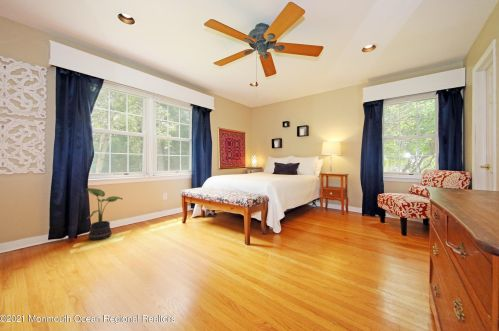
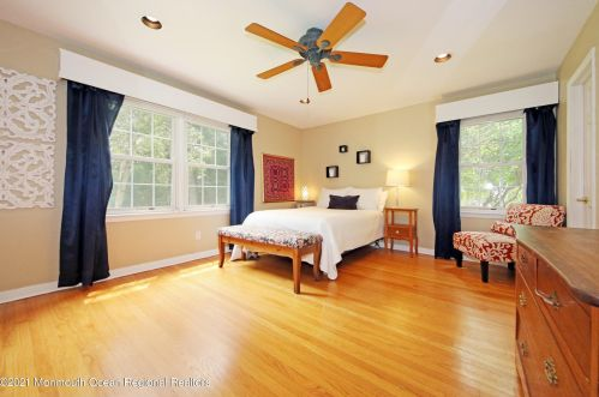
- potted plant (103, 210)
